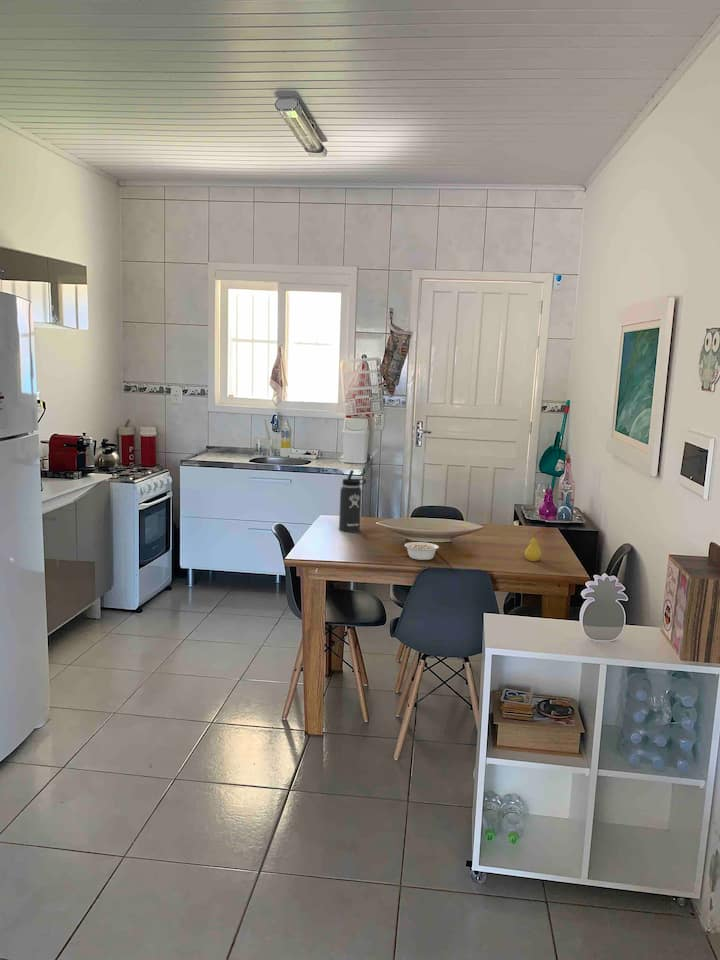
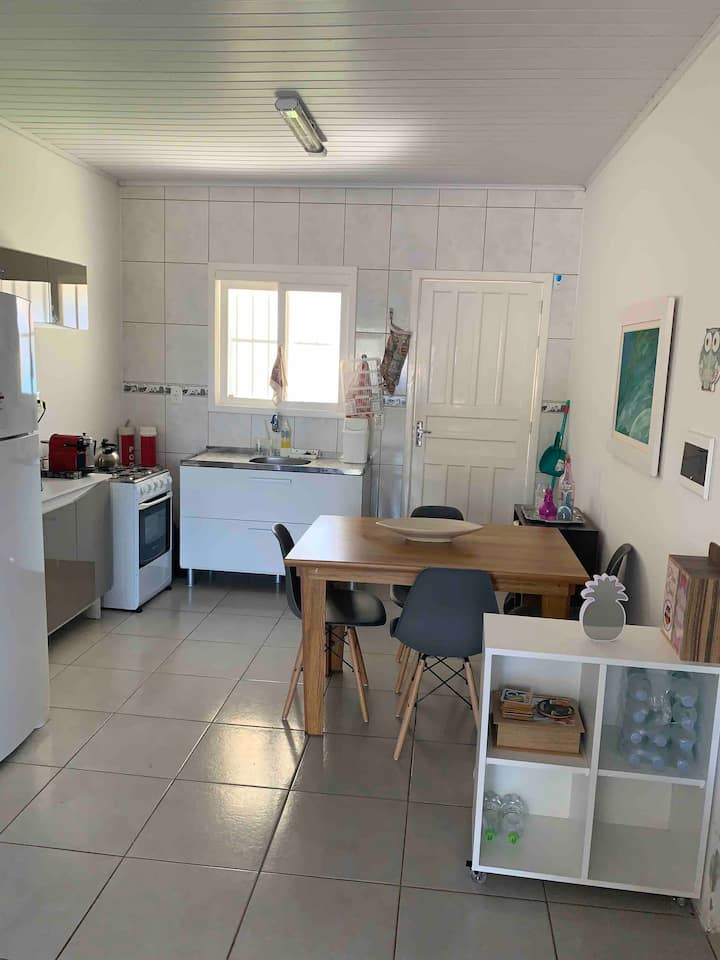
- fruit (533, 546)
- legume (422, 550)
- thermos bottle (352, 500)
